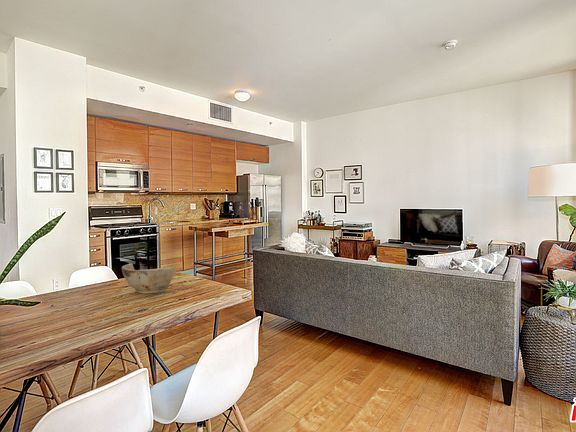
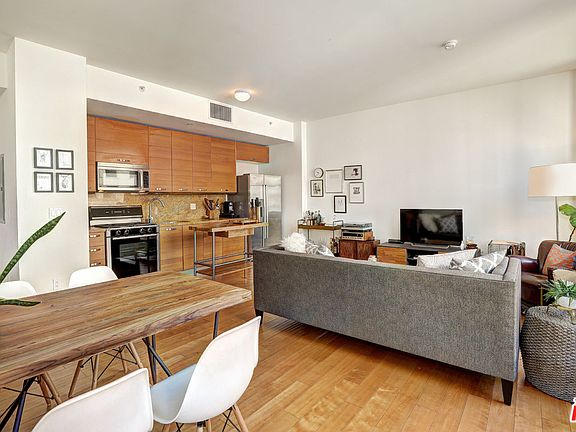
- bowl (149, 278)
